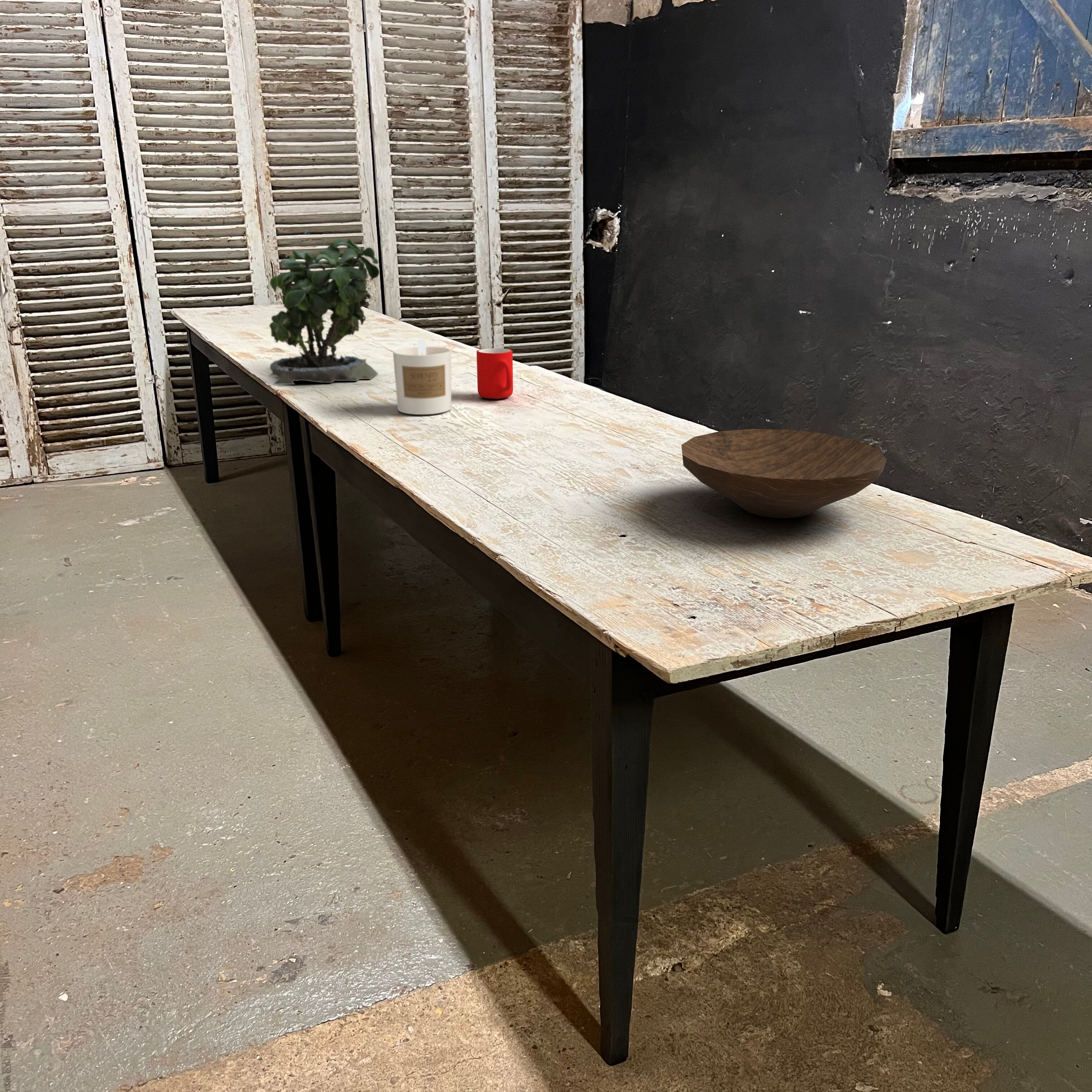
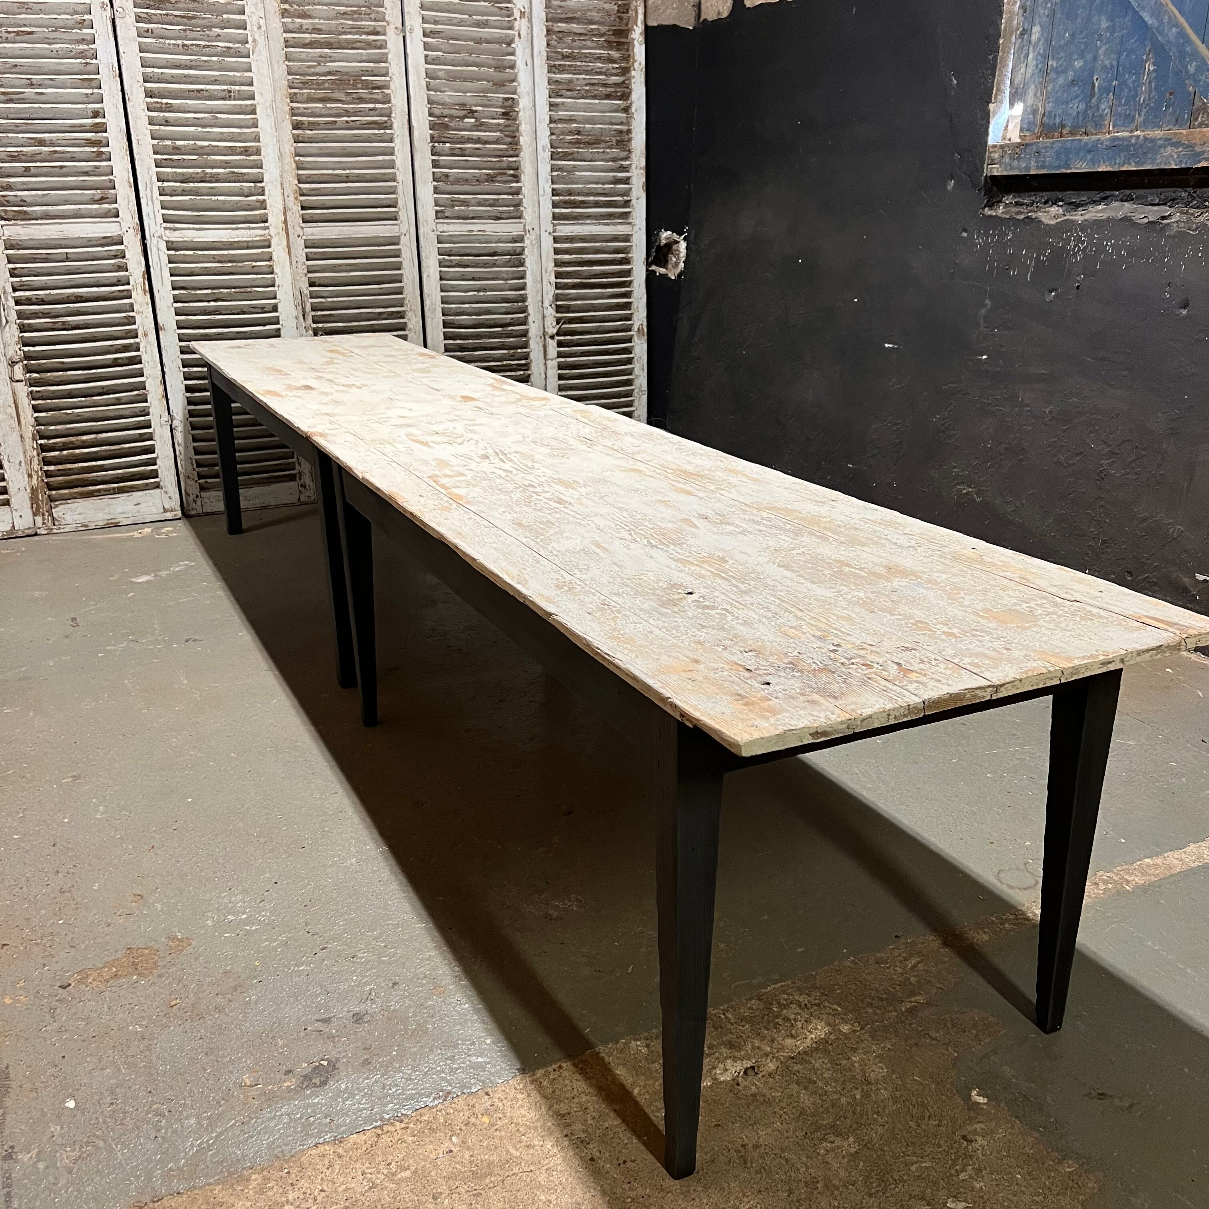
- potted plant (321, 305)
- cup (499, 375)
- wooden bowl (779, 480)
- candle (423, 374)
